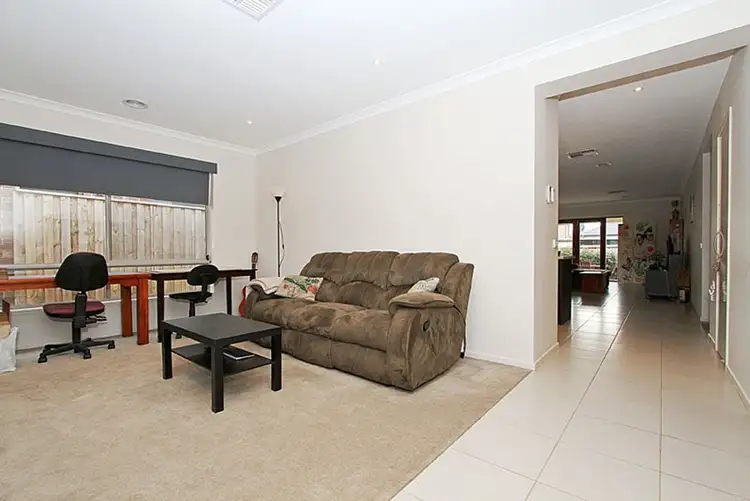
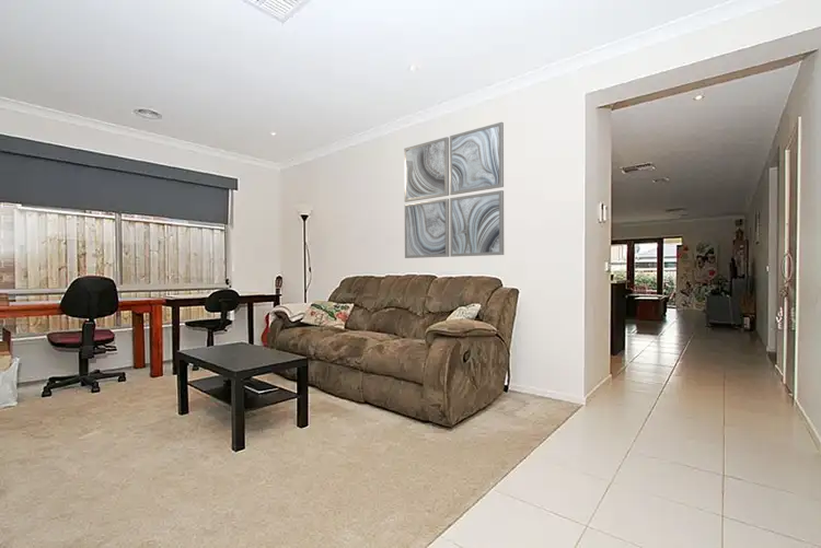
+ wall art (450, 198)
